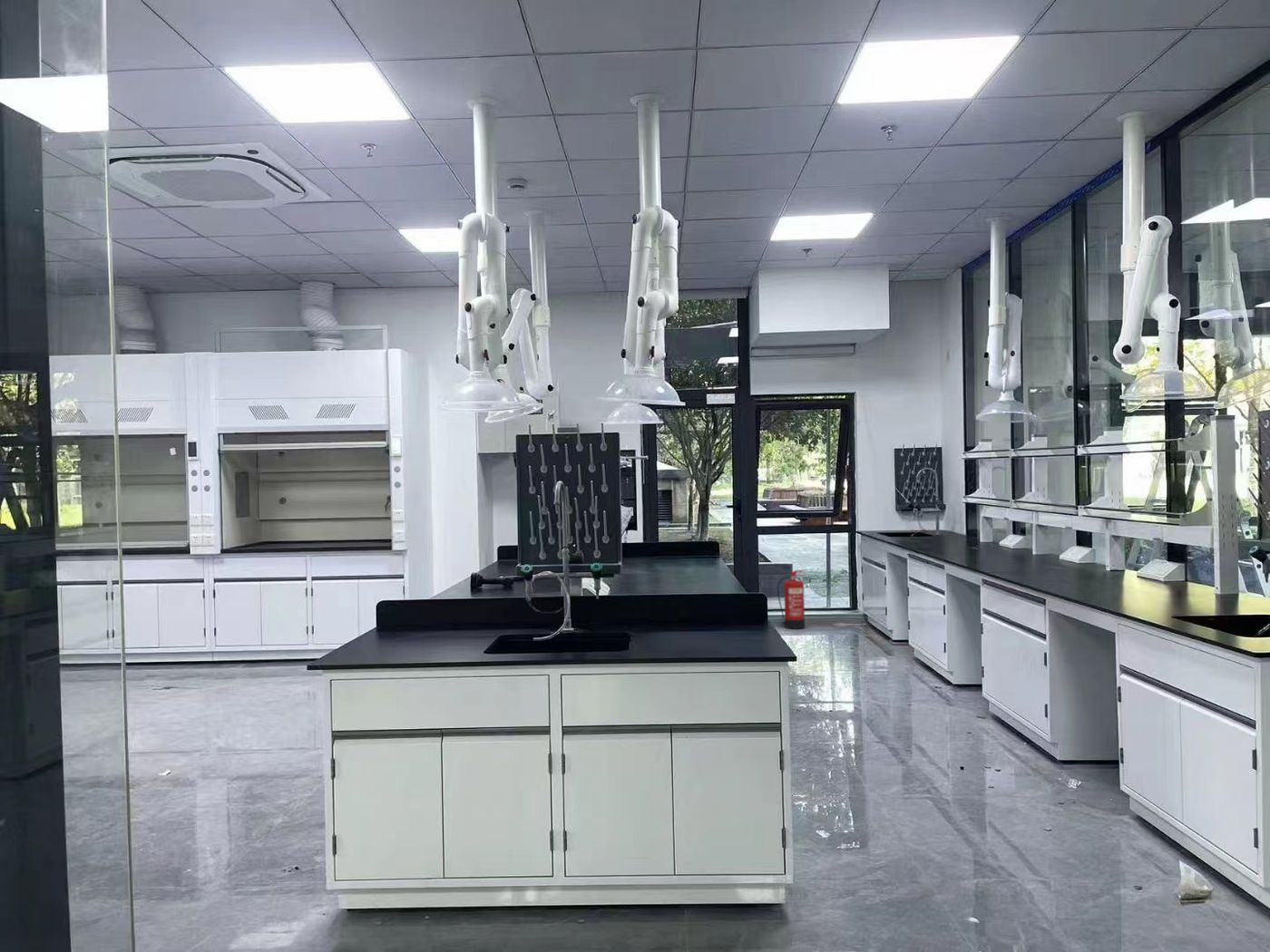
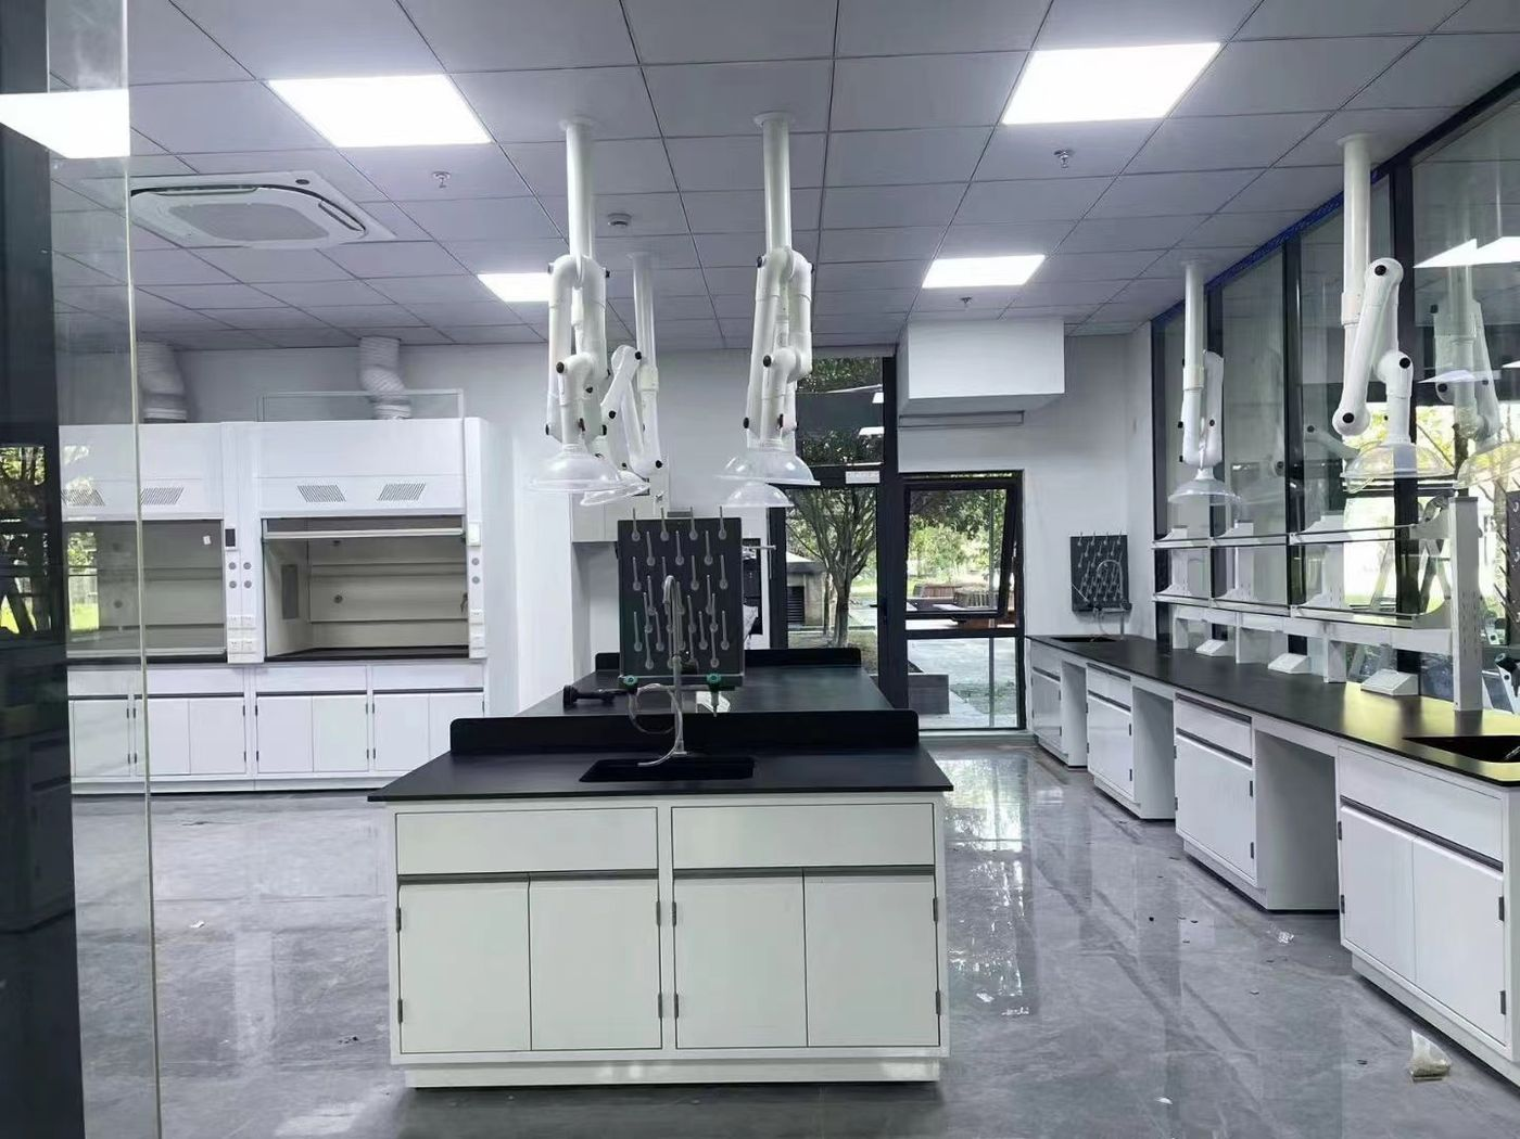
- fire extinguisher (792, 598)
